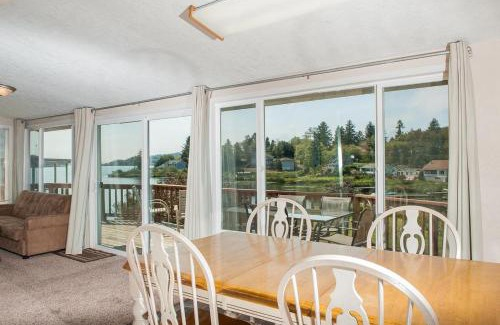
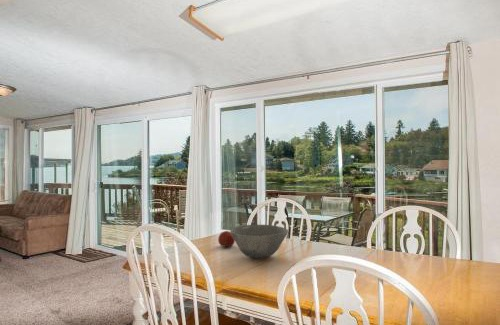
+ bowl (259, 243)
+ fruit (226, 238)
